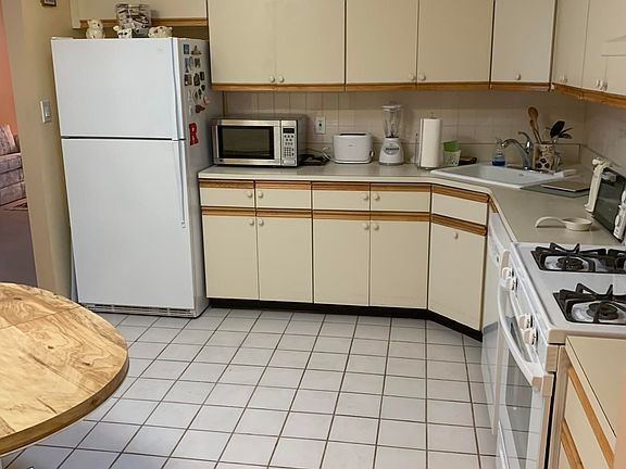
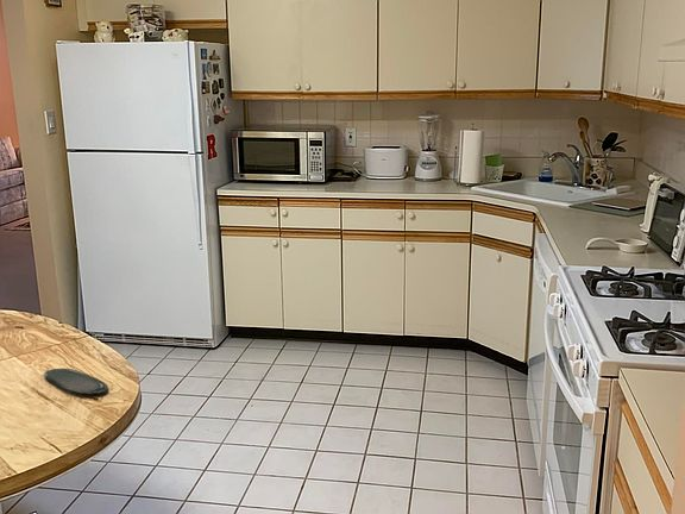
+ oval tray (75, 380)
